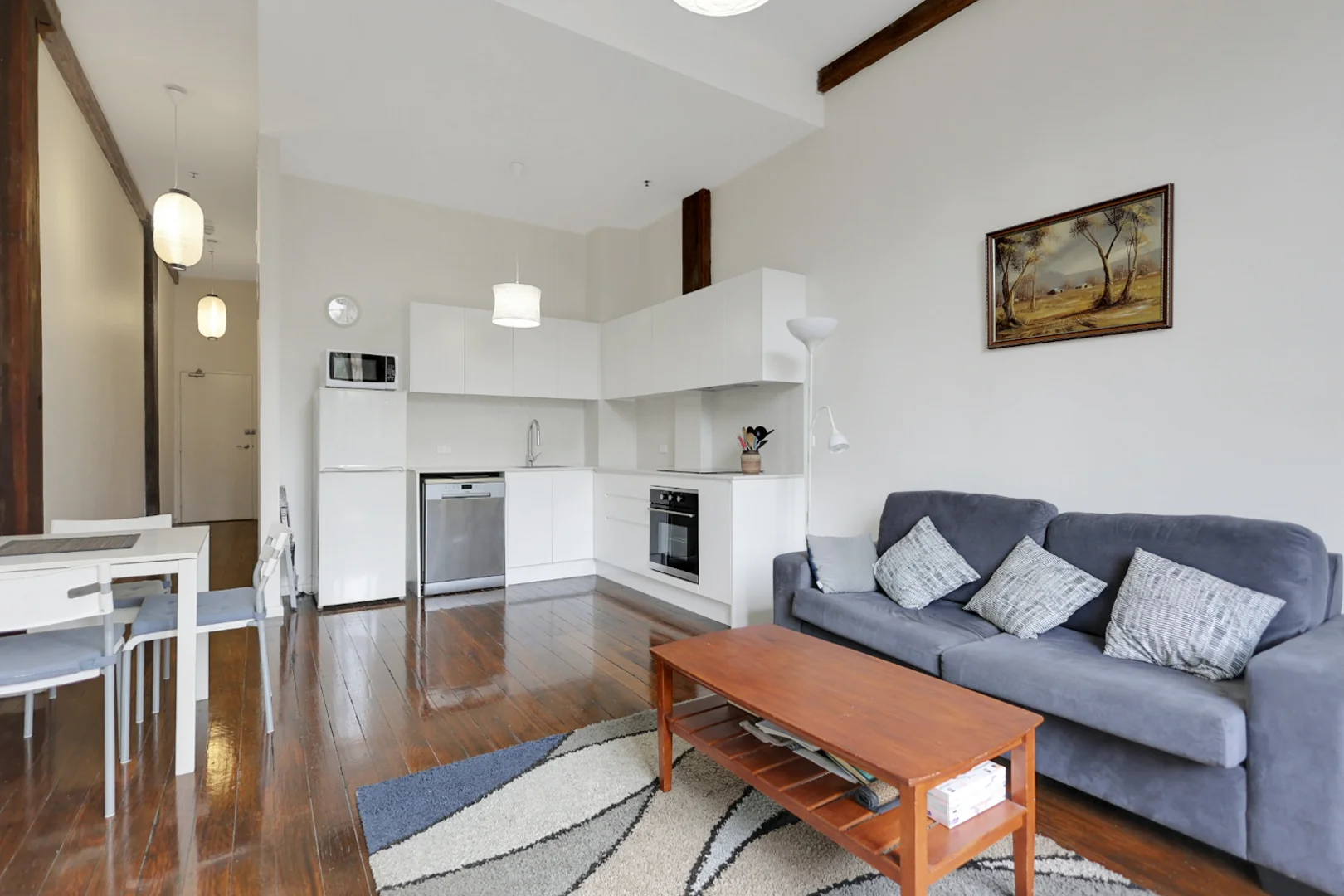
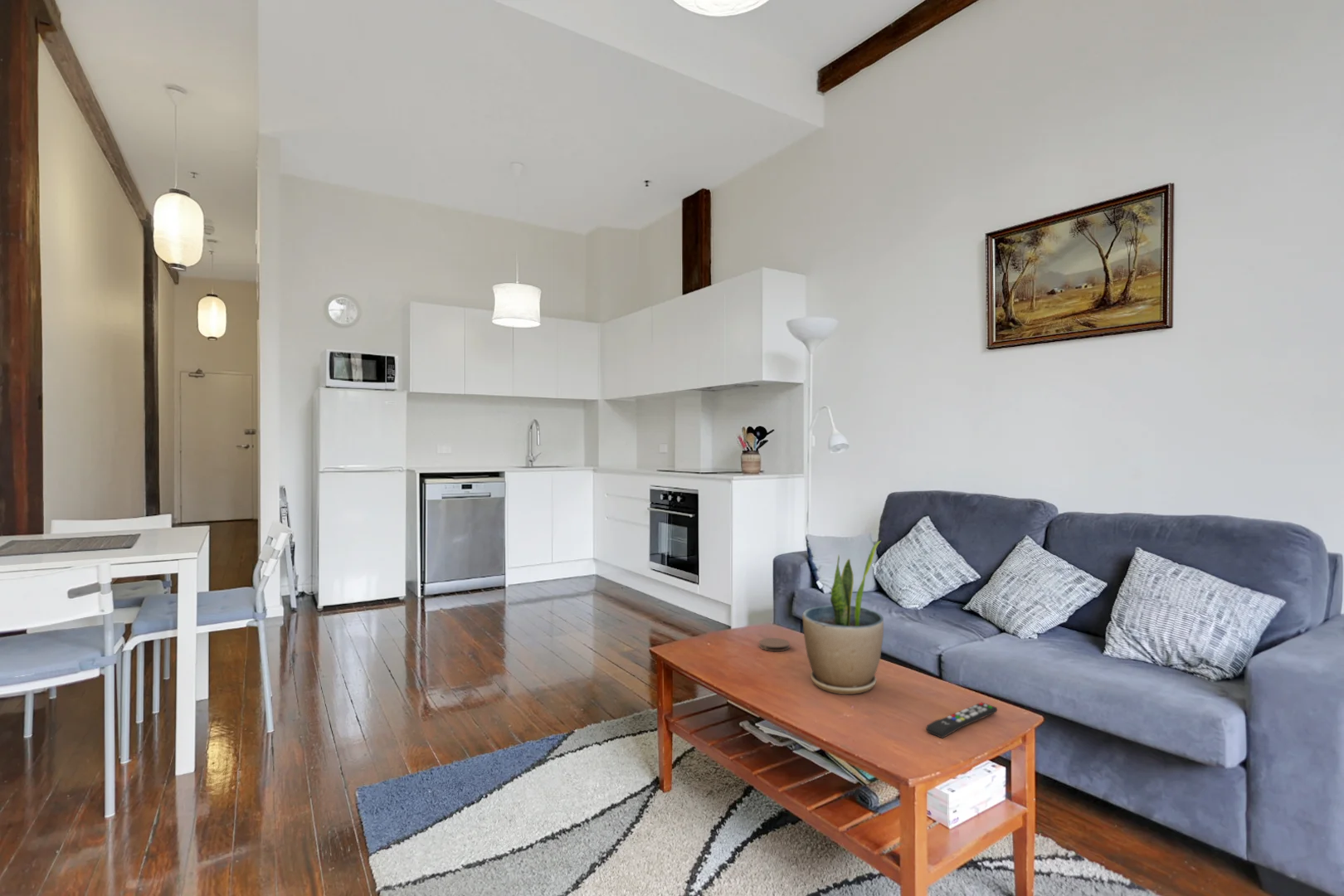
+ coaster (774, 644)
+ potted plant (842, 611)
+ remote control (962, 718)
